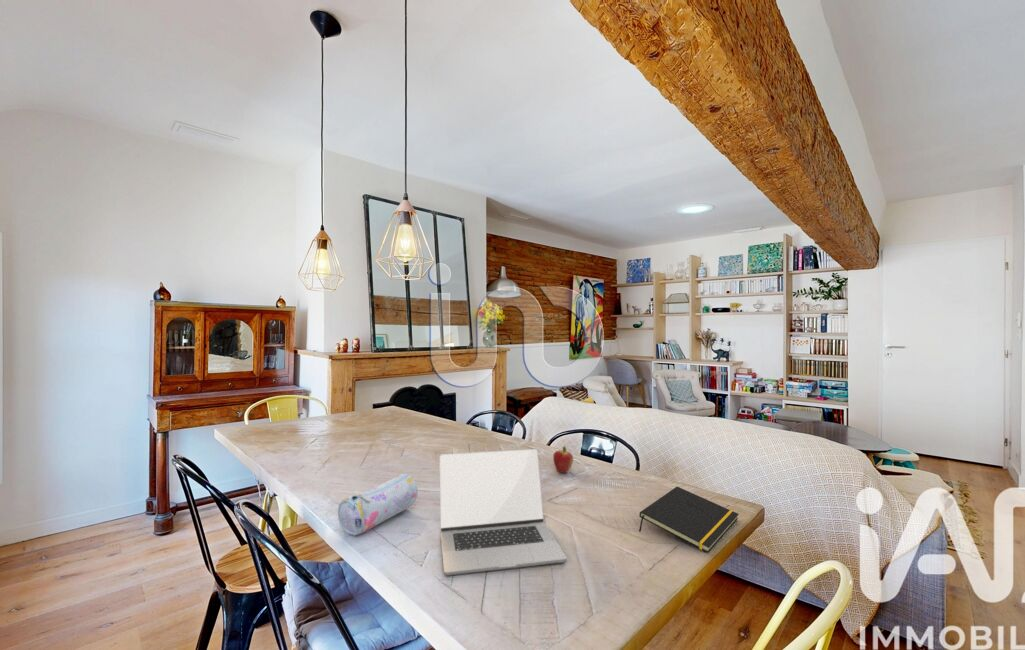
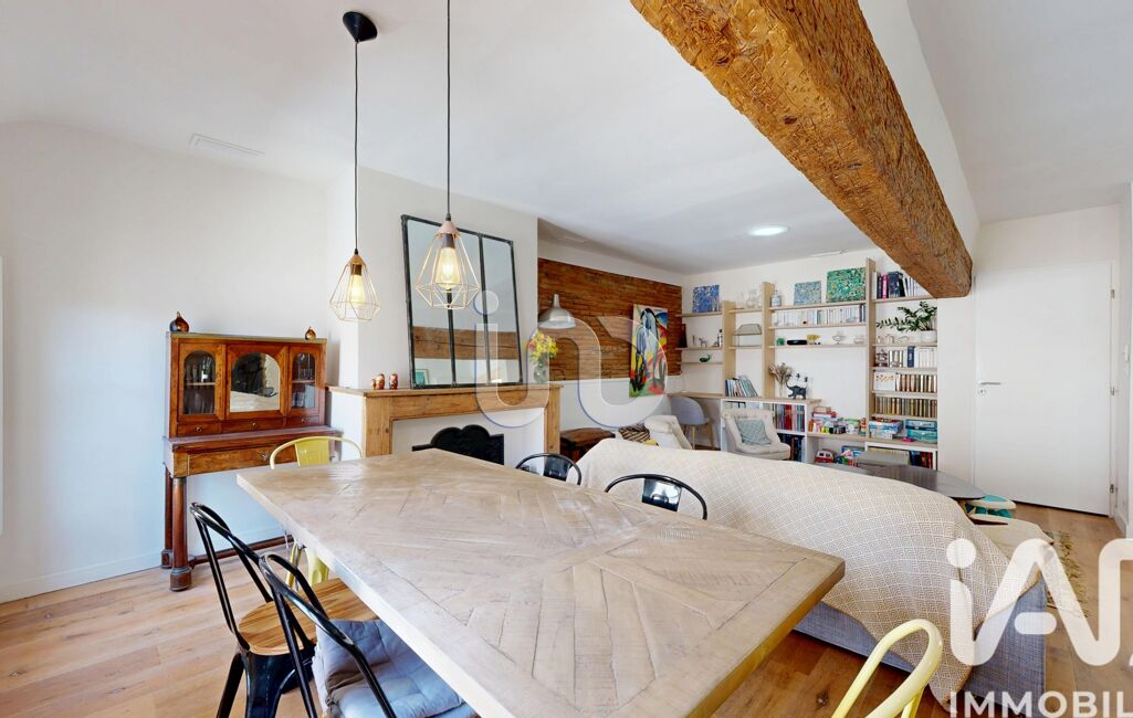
- fruit (563, 457)
- notepad (690, 515)
- pencil case (379, 501)
- laptop (497, 503)
